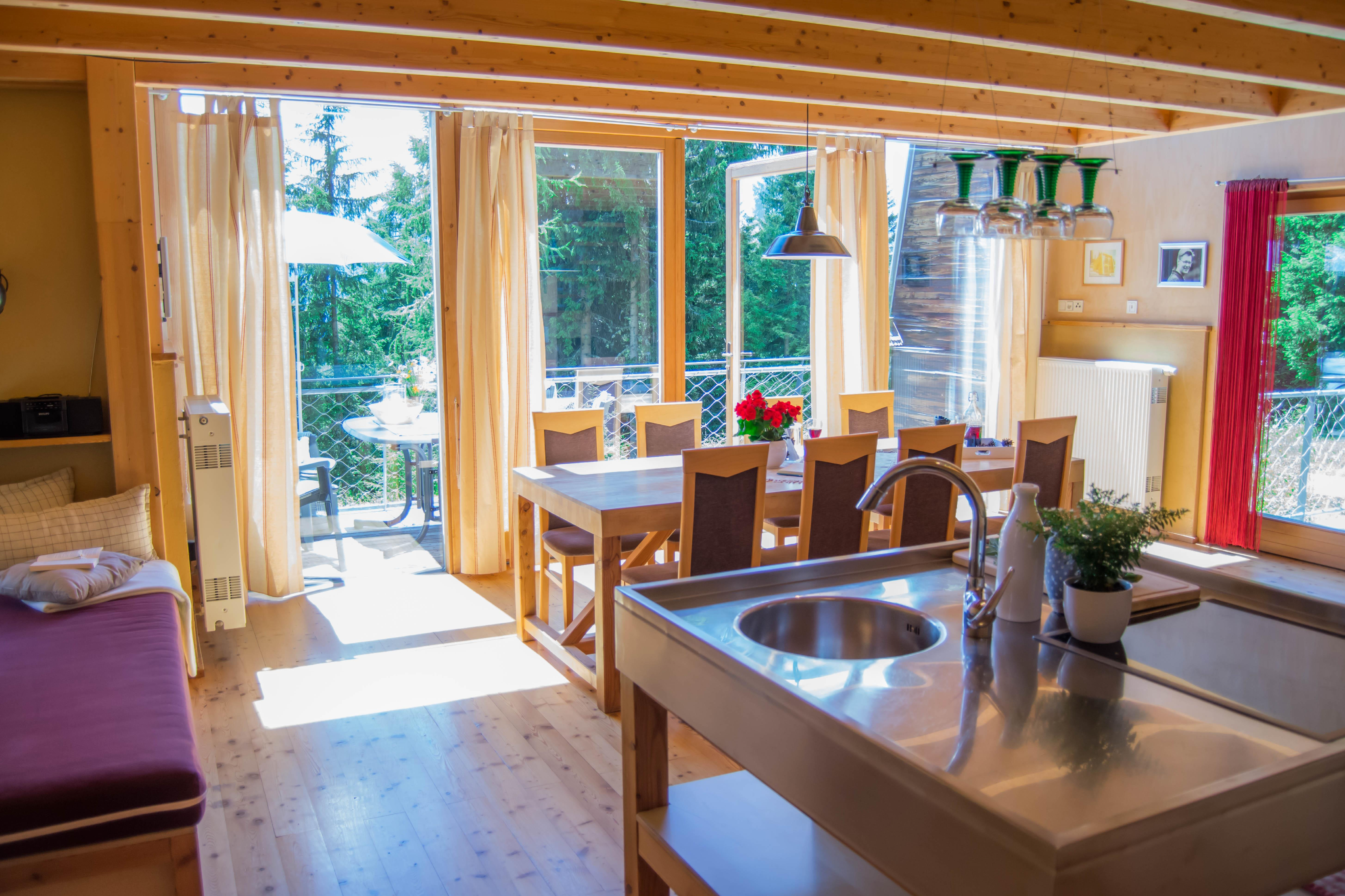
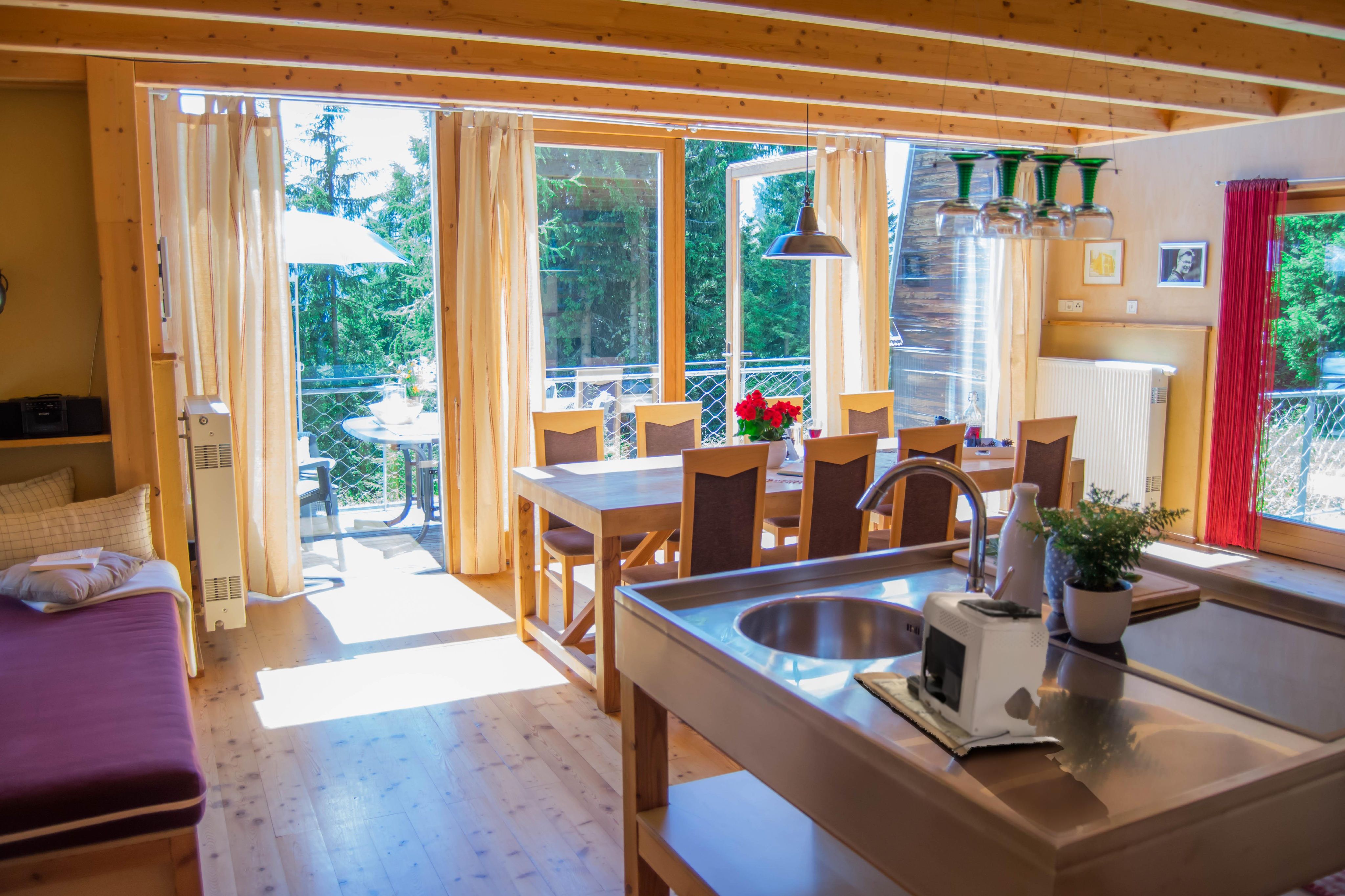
+ coffee maker (947, 654)
